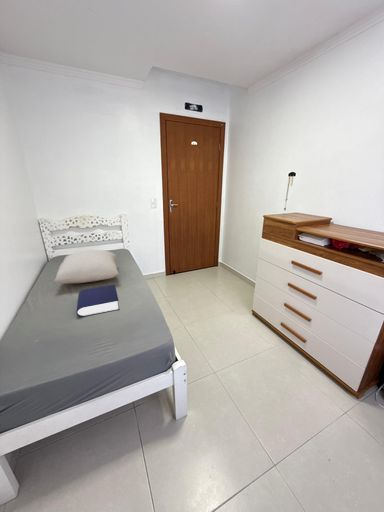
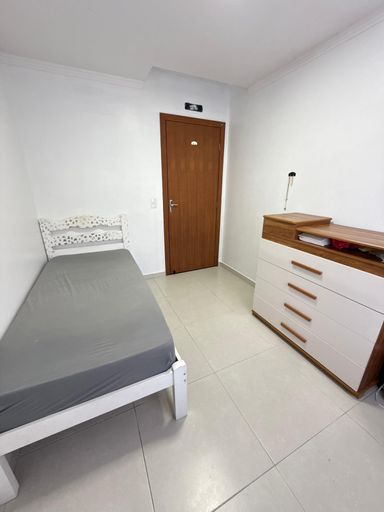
- book (98, 299)
- pillow (89, 265)
